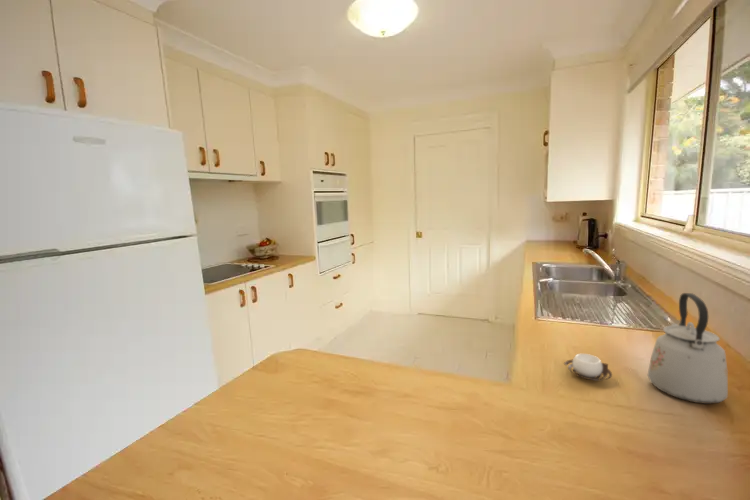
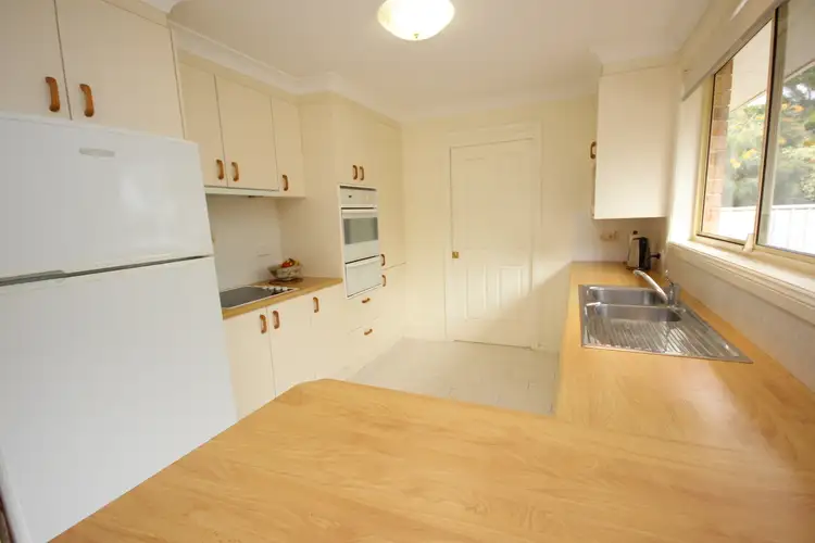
- kettle (685, 340)
- cup (587, 366)
